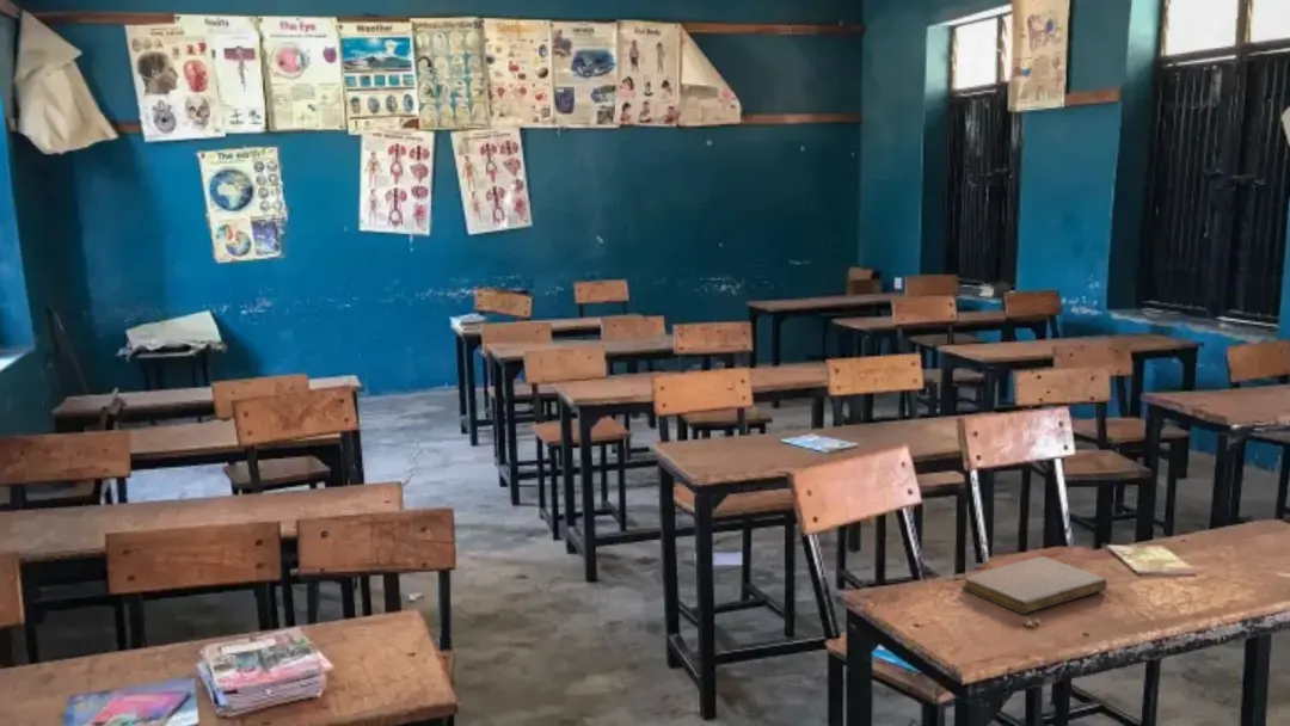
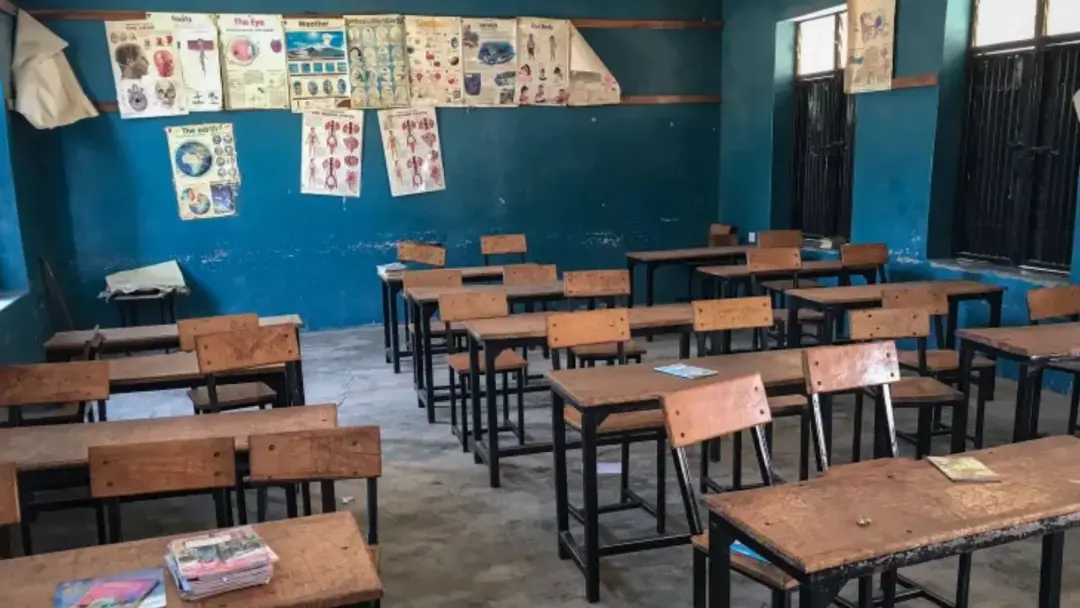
- notebook (1033, 583)
